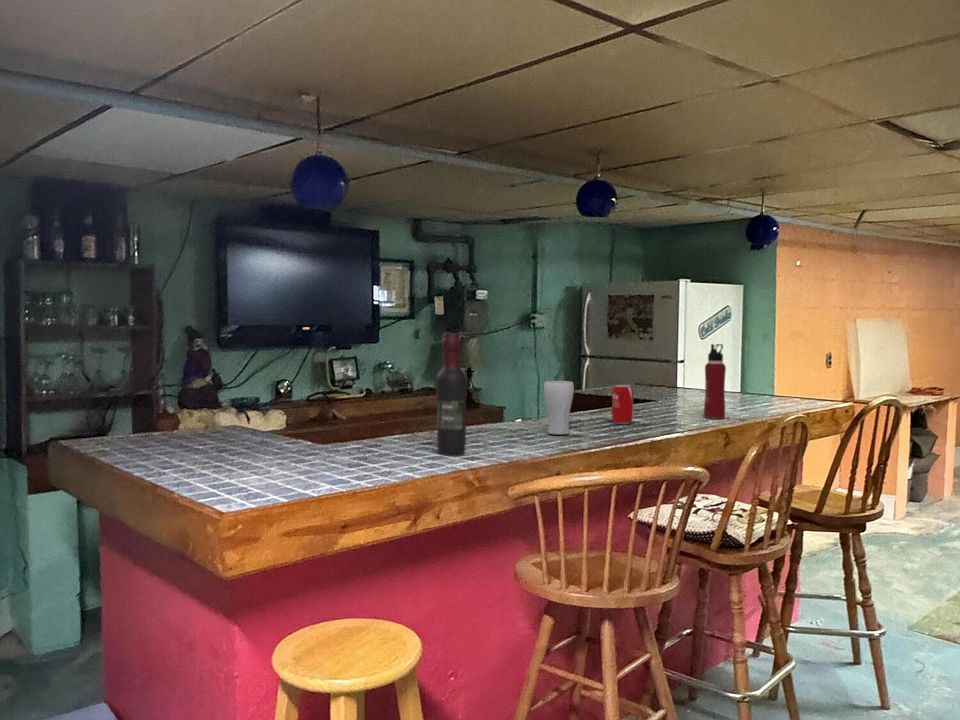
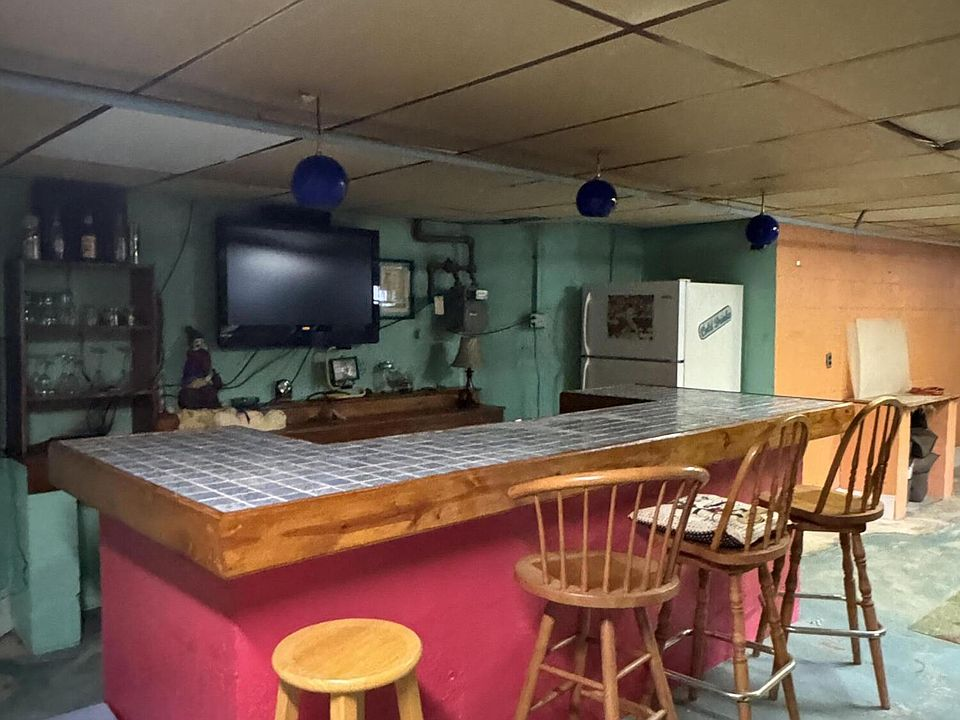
- wine bottle (451, 394)
- drinking glass (558, 407)
- beverage can (622, 404)
- water bottle (715, 380)
